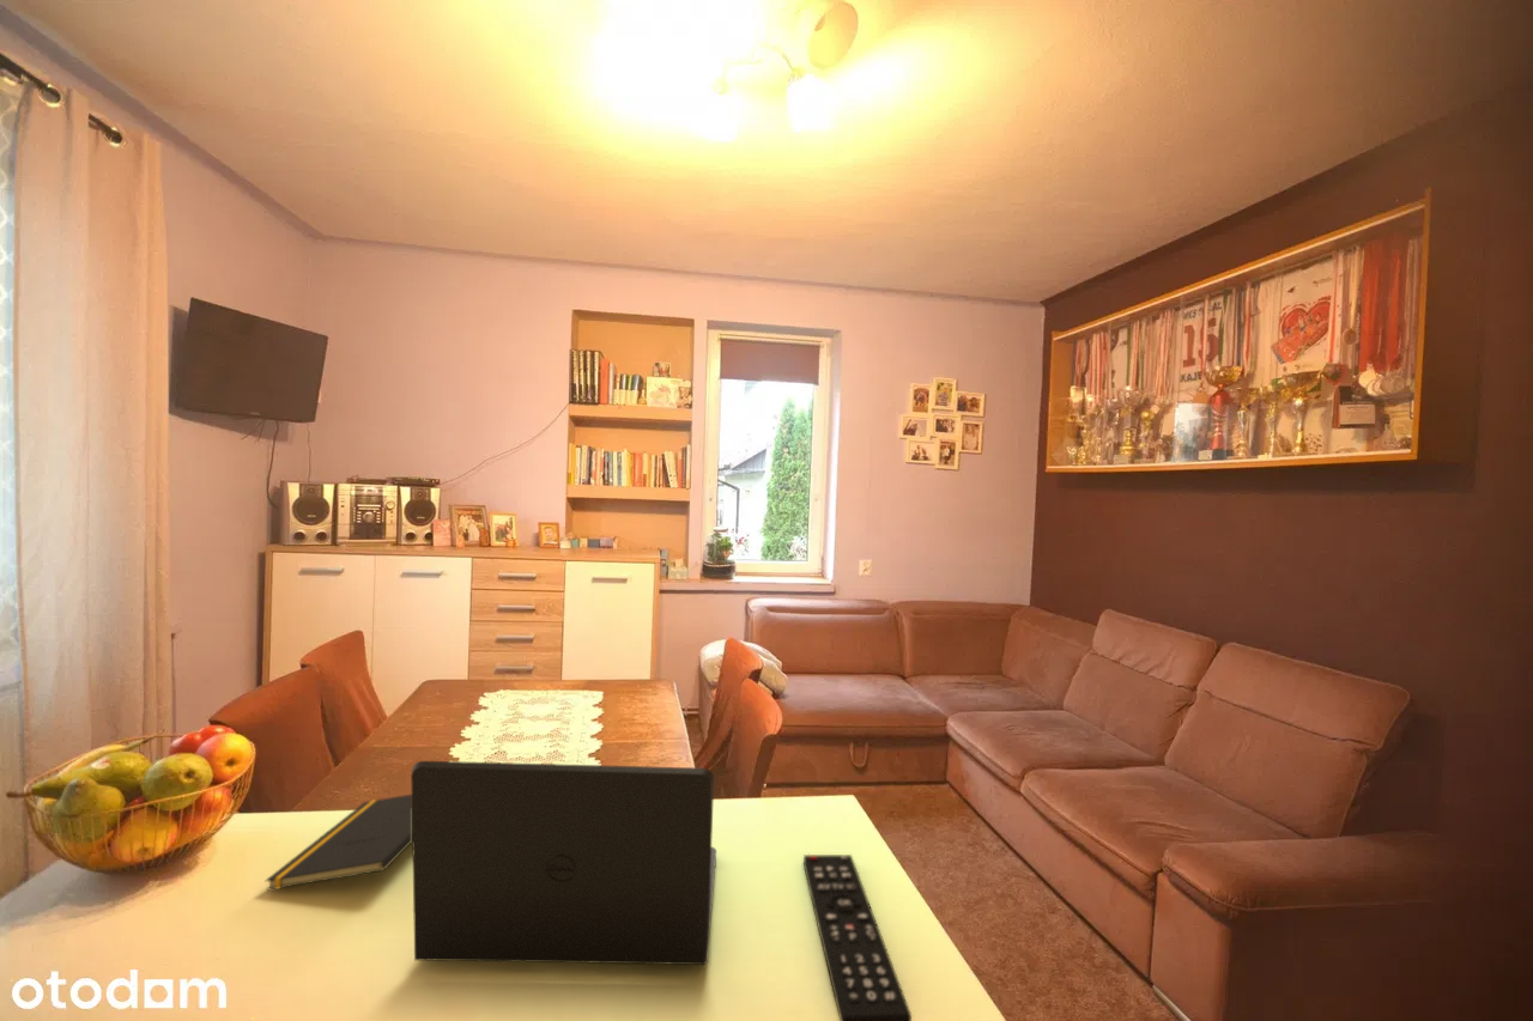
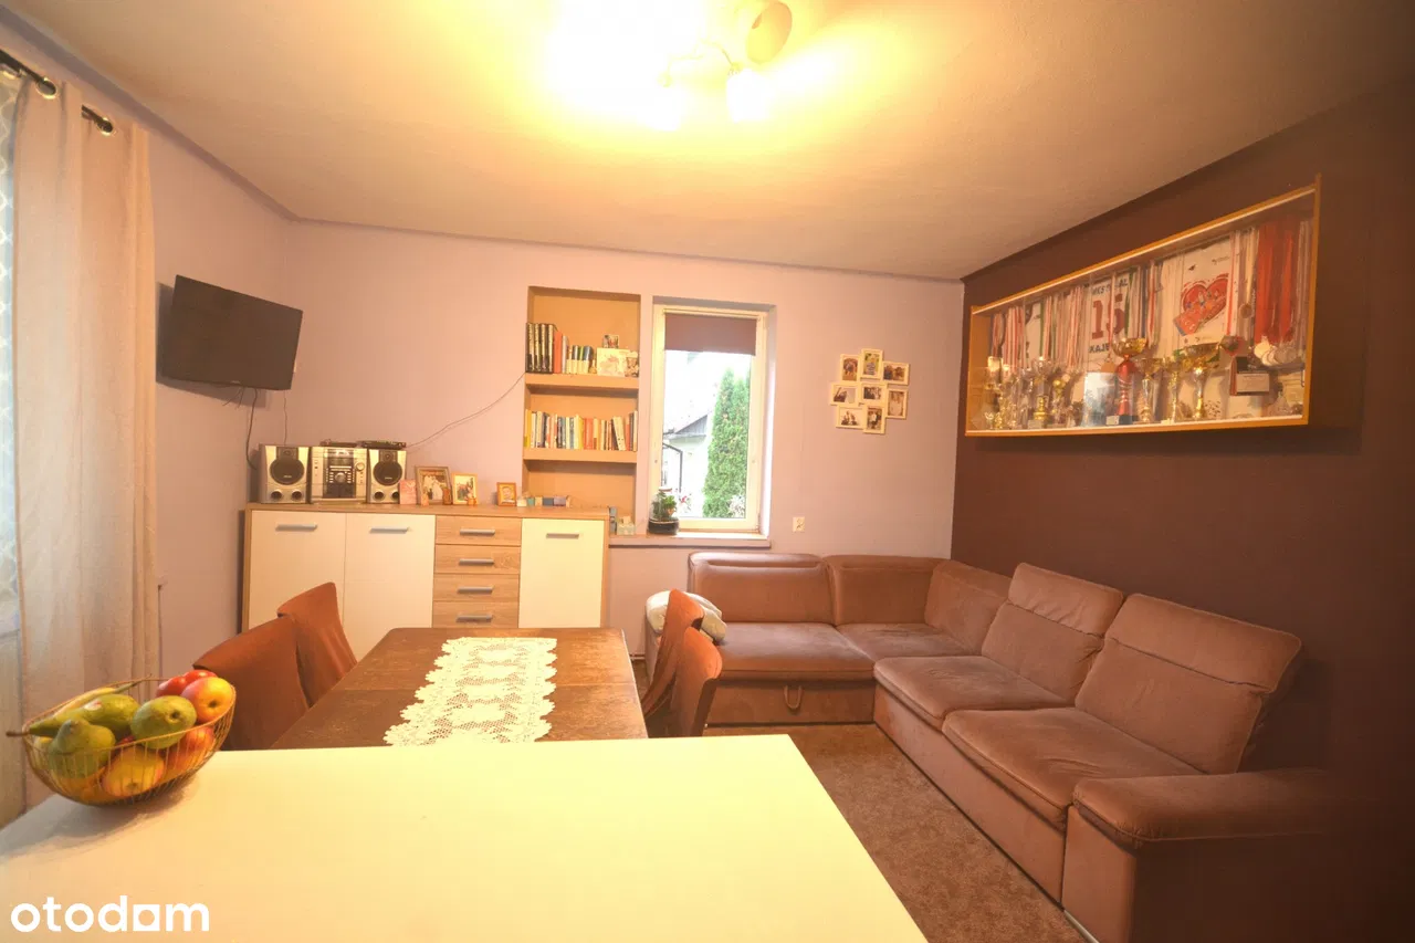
- notepad (372, 832)
- remote control (847, 924)
- laptop (588, 816)
